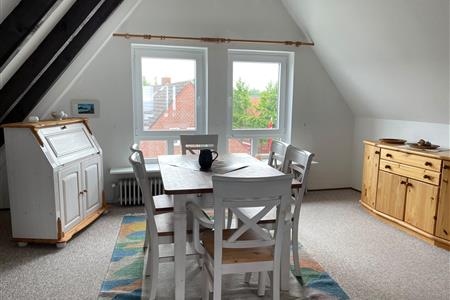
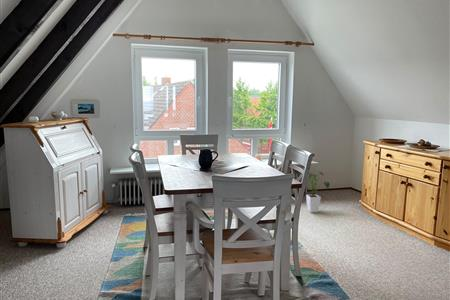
+ house plant (316, 191)
